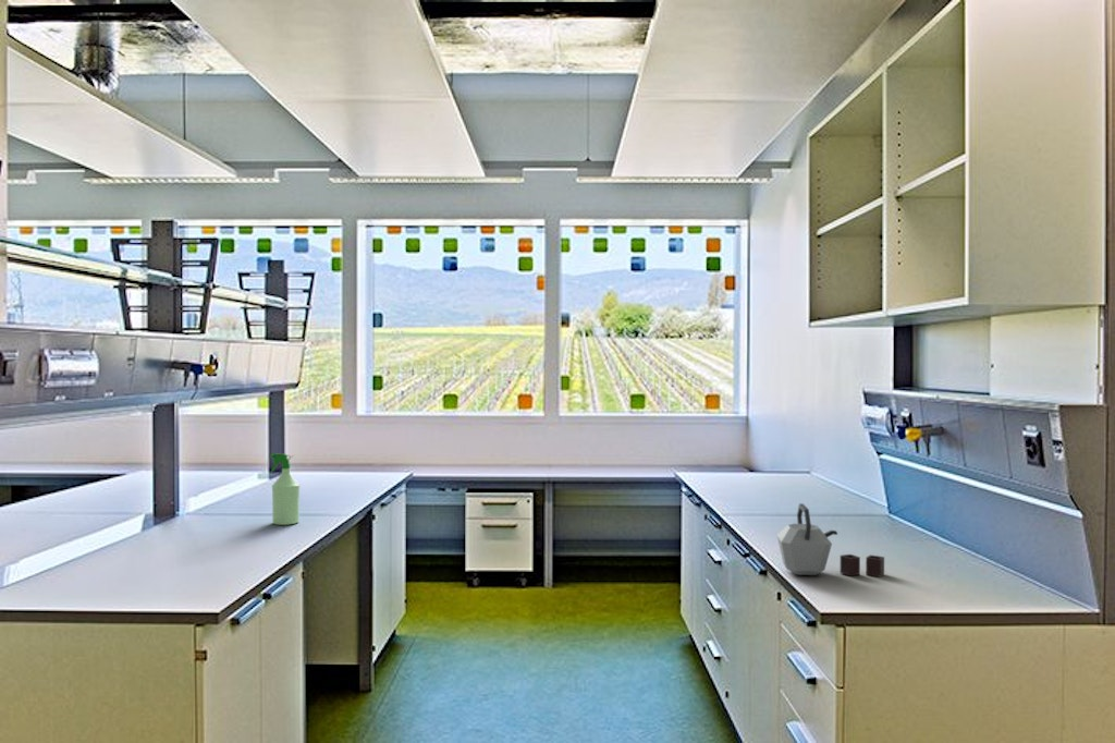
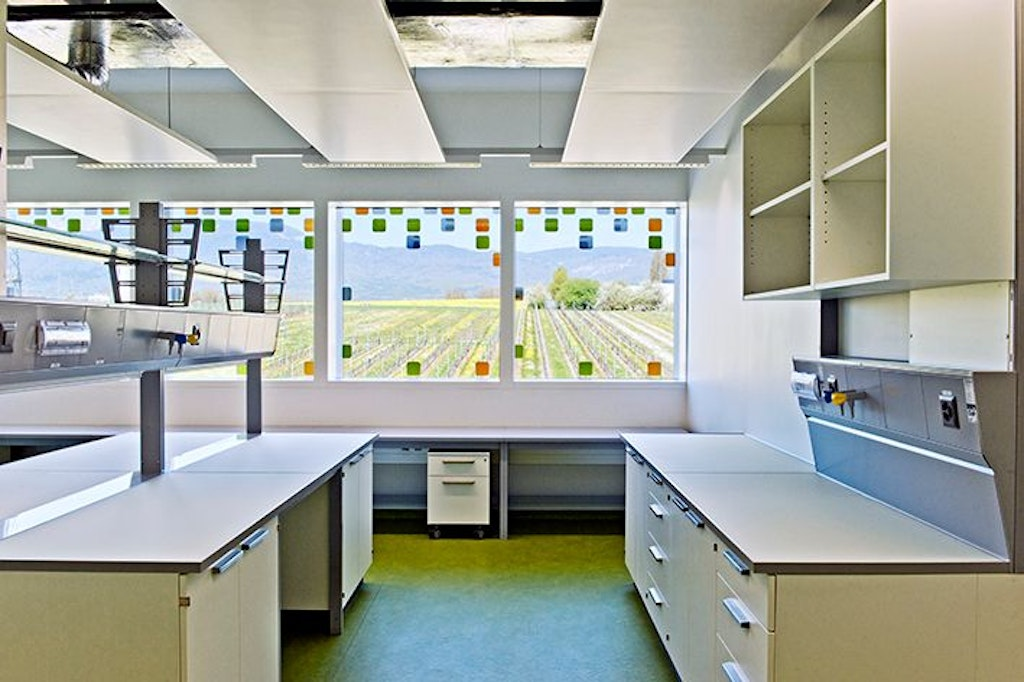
- spray bottle (285, 488)
- kettle (830, 541)
